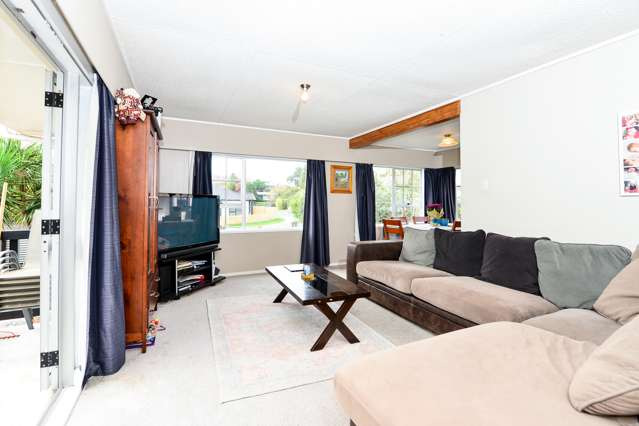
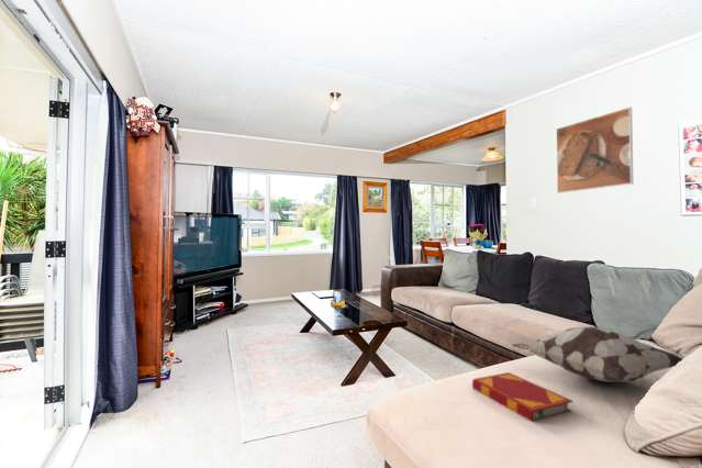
+ hardback book (519, 394)
+ decorative pillow (592, 353)
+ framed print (591, 154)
